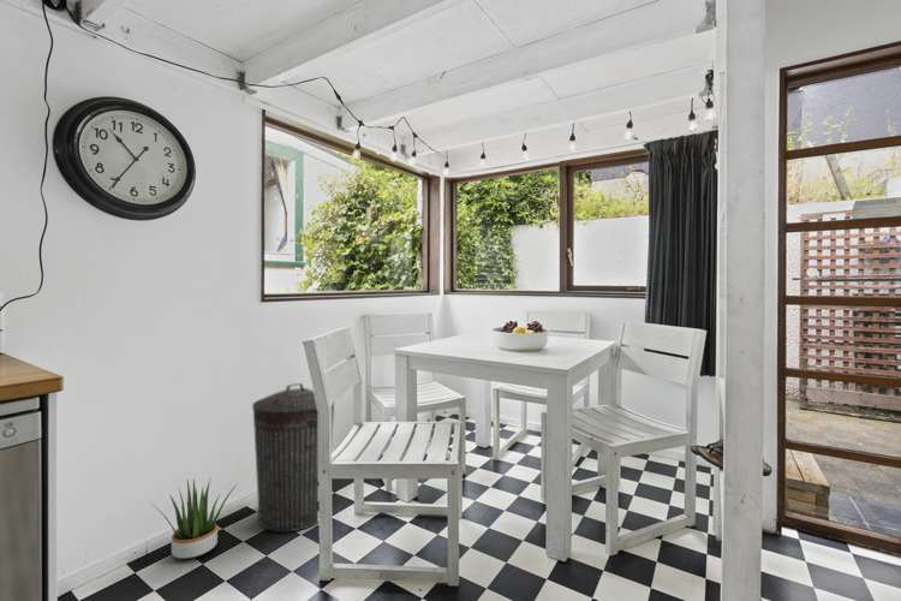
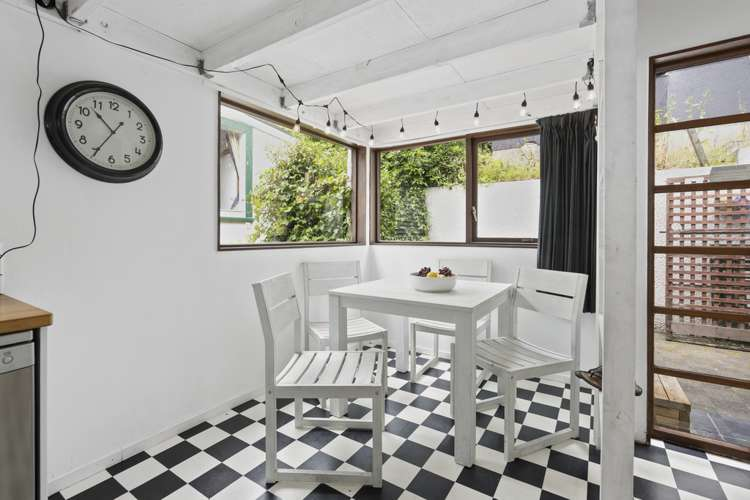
- potted plant (195, 517)
- trash can (294, 448)
